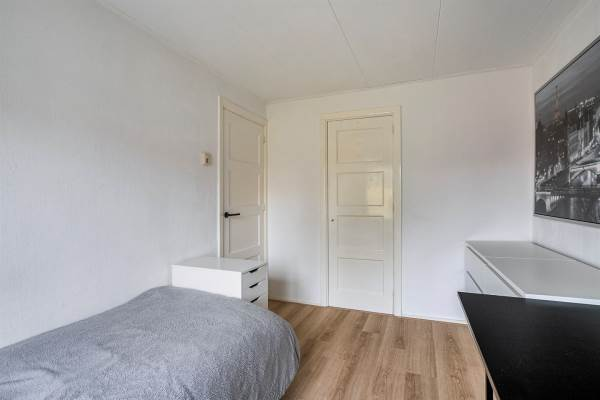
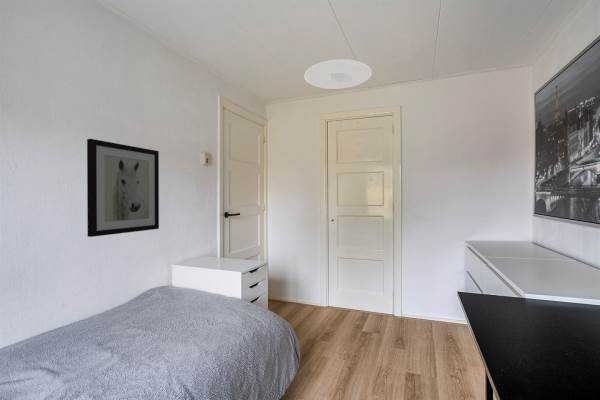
+ wall art (127, 189)
+ ceiling light (337, 72)
